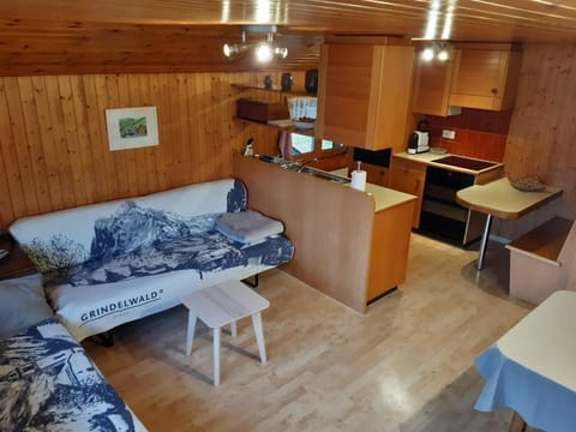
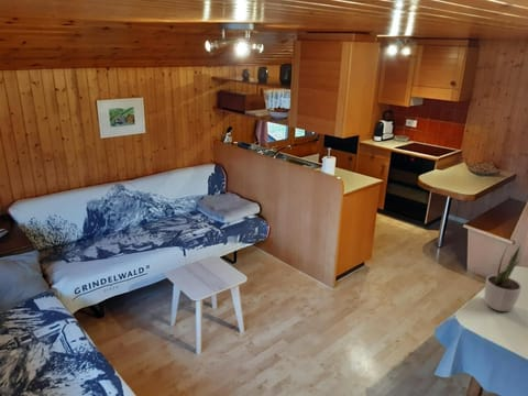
+ potted plant (505, 274)
